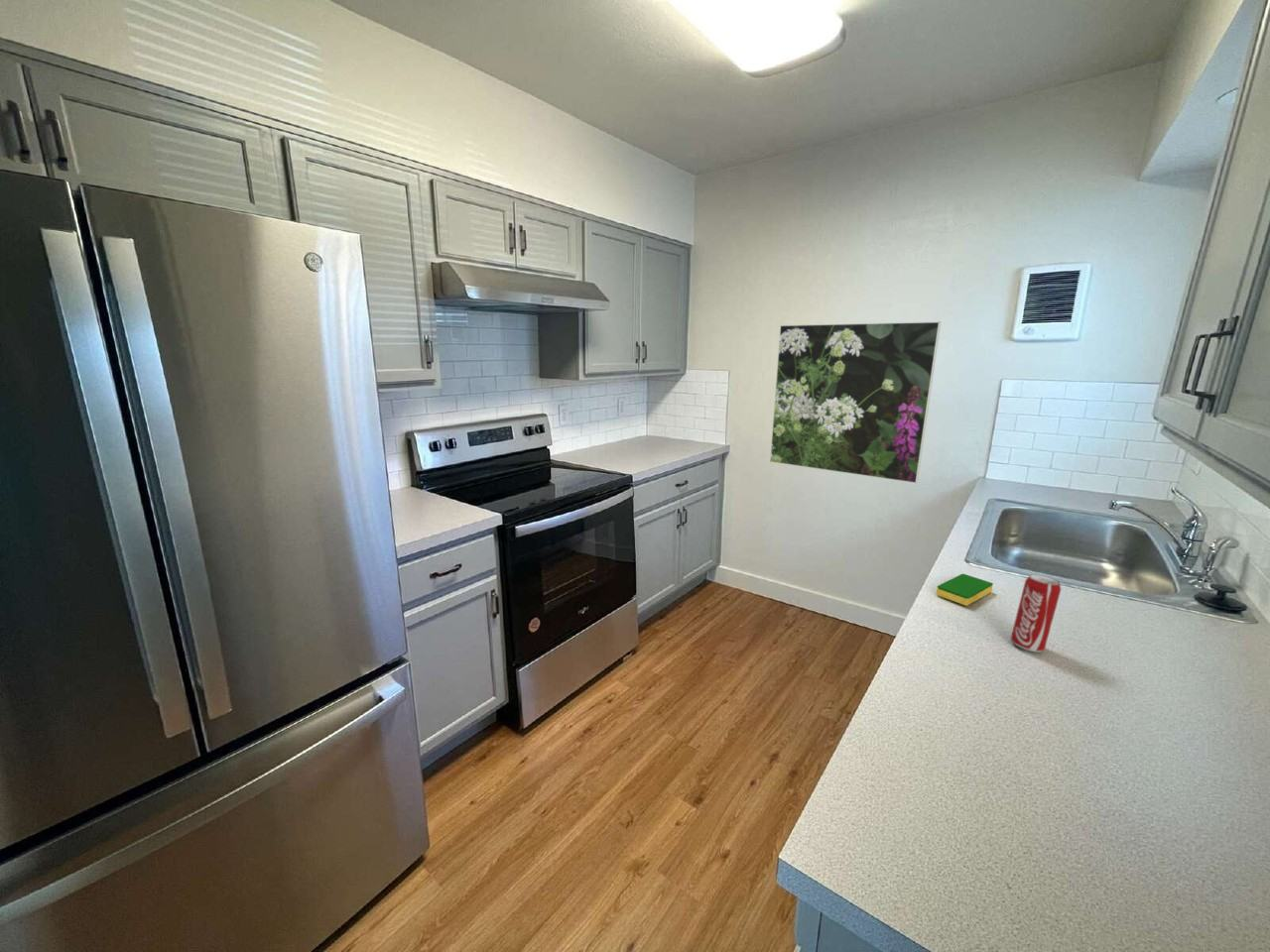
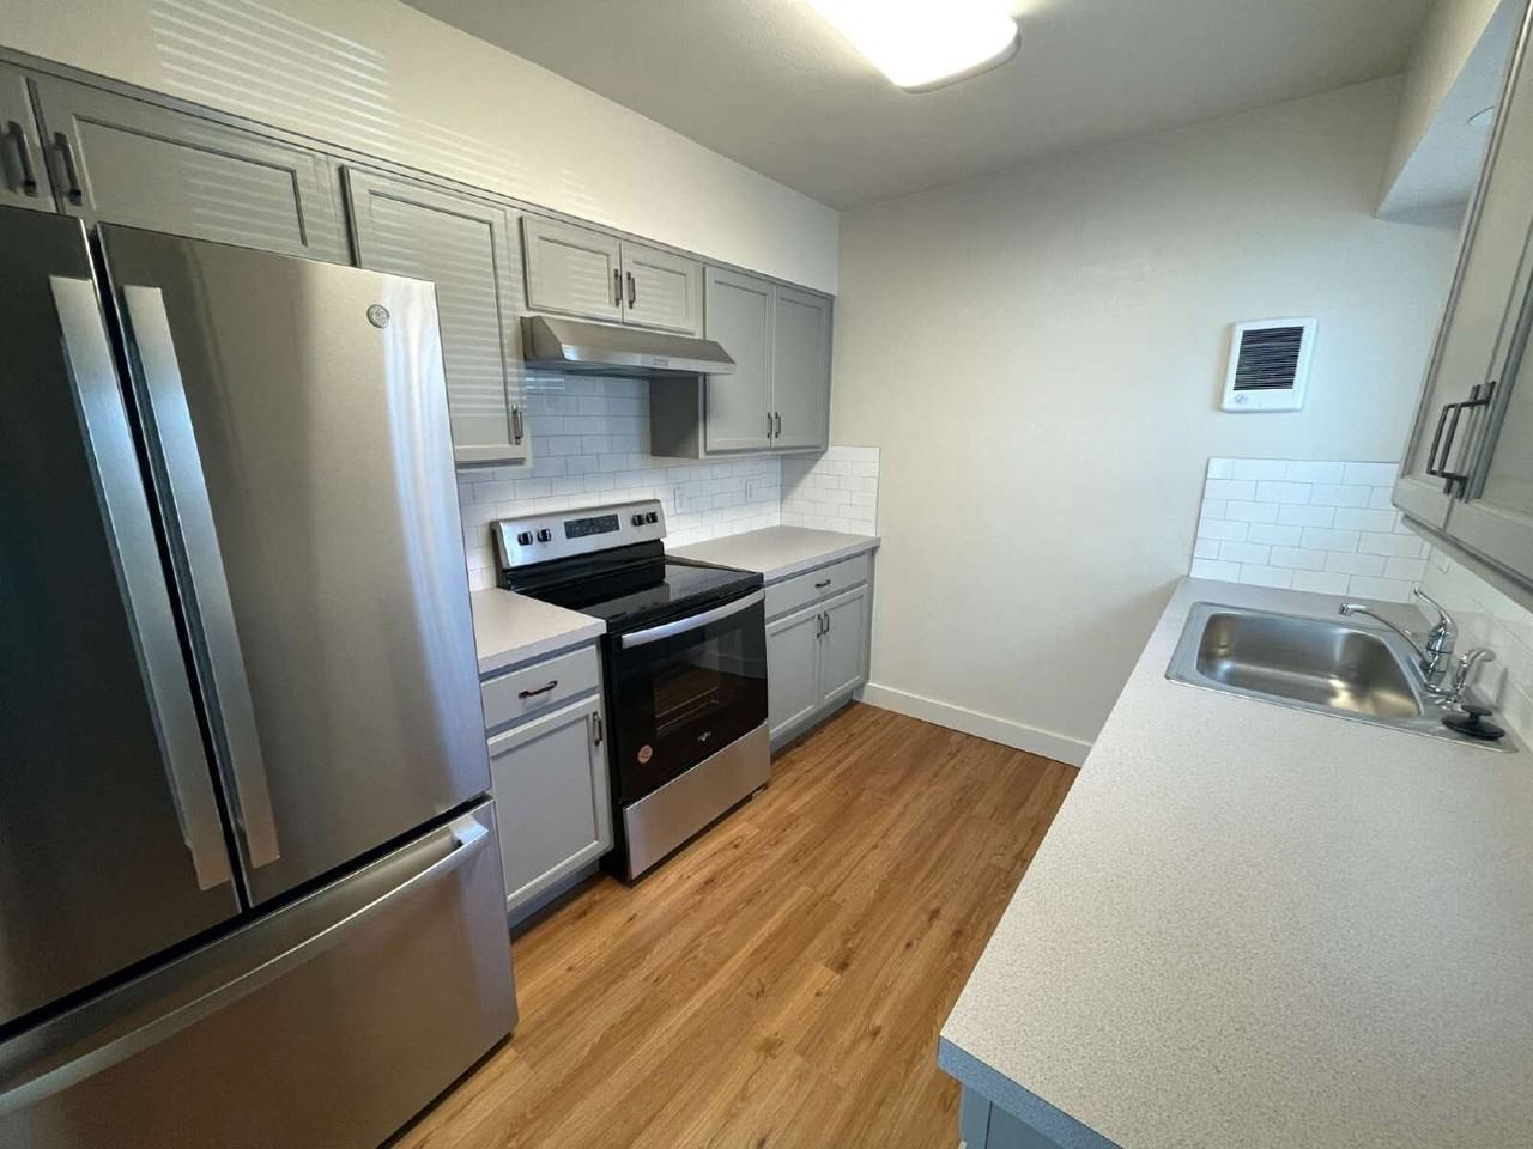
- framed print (845, 400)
- beverage can (1035, 612)
- dish sponge (964, 588)
